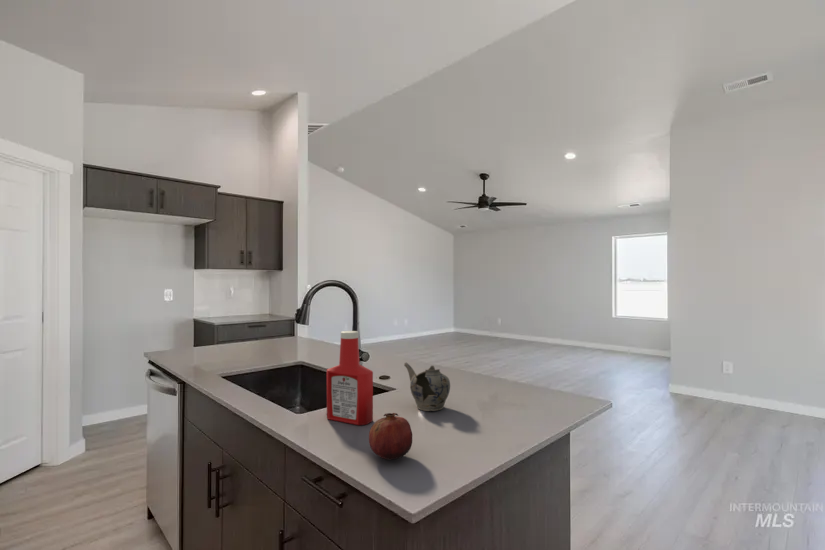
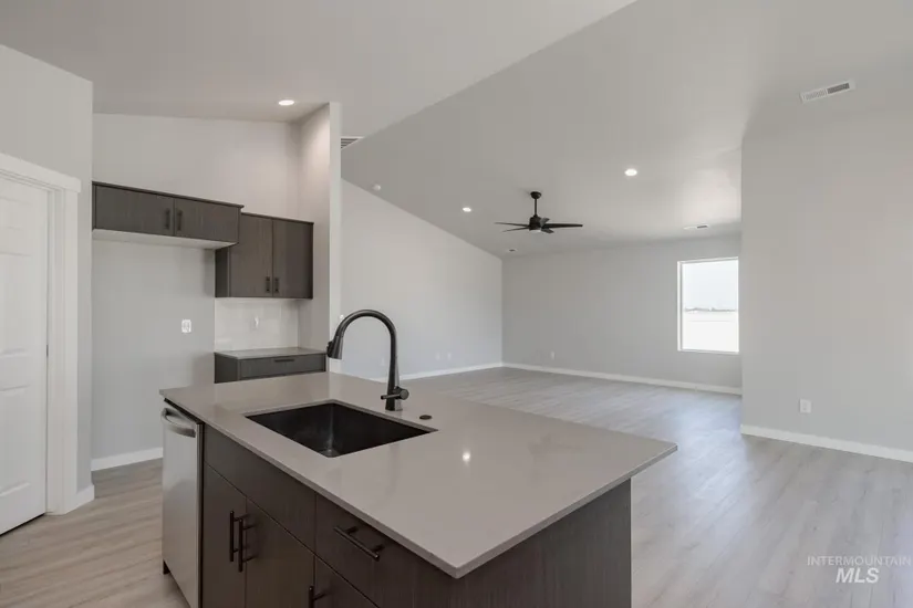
- teapot (423, 385)
- soap bottle (349, 375)
- fruit (391, 435)
